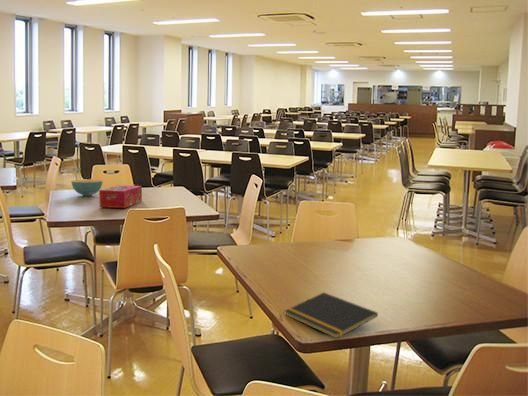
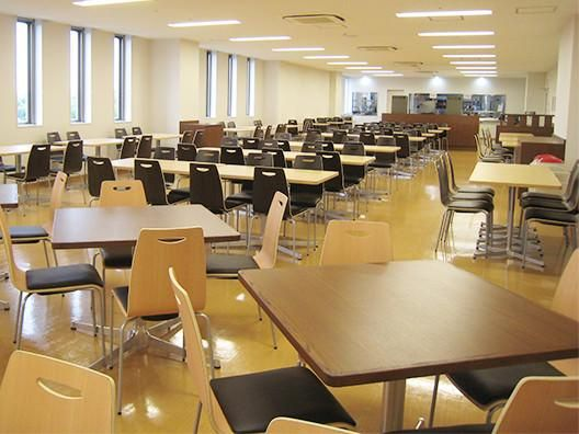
- tissue box (121, 196)
- notepad (329, 313)
- cereal bowl (87, 188)
